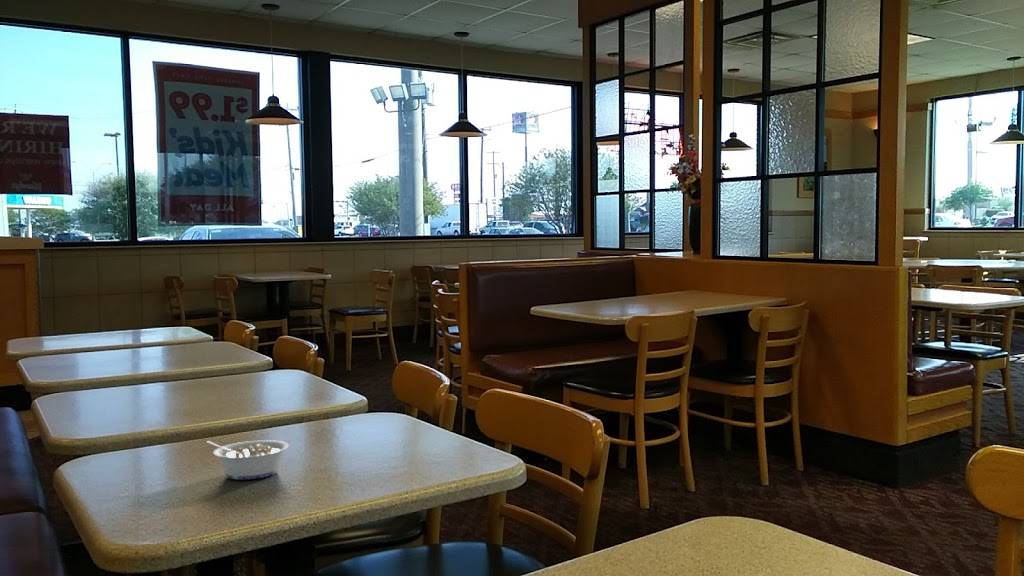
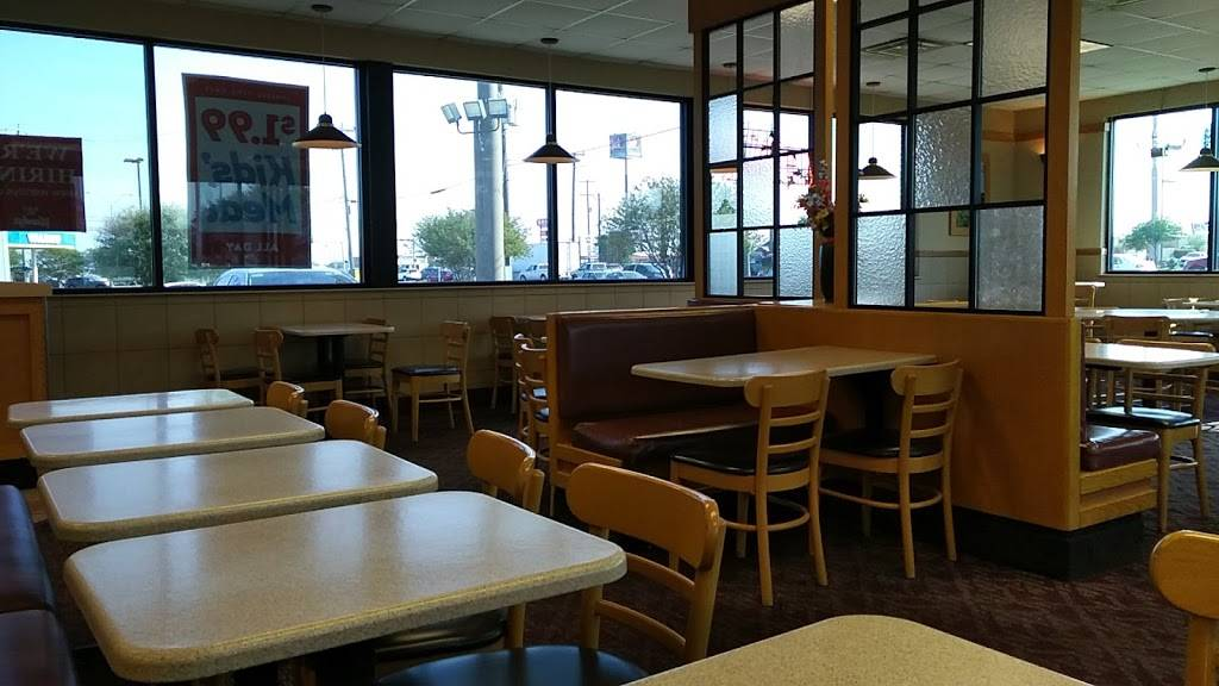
- legume (248, 458)
